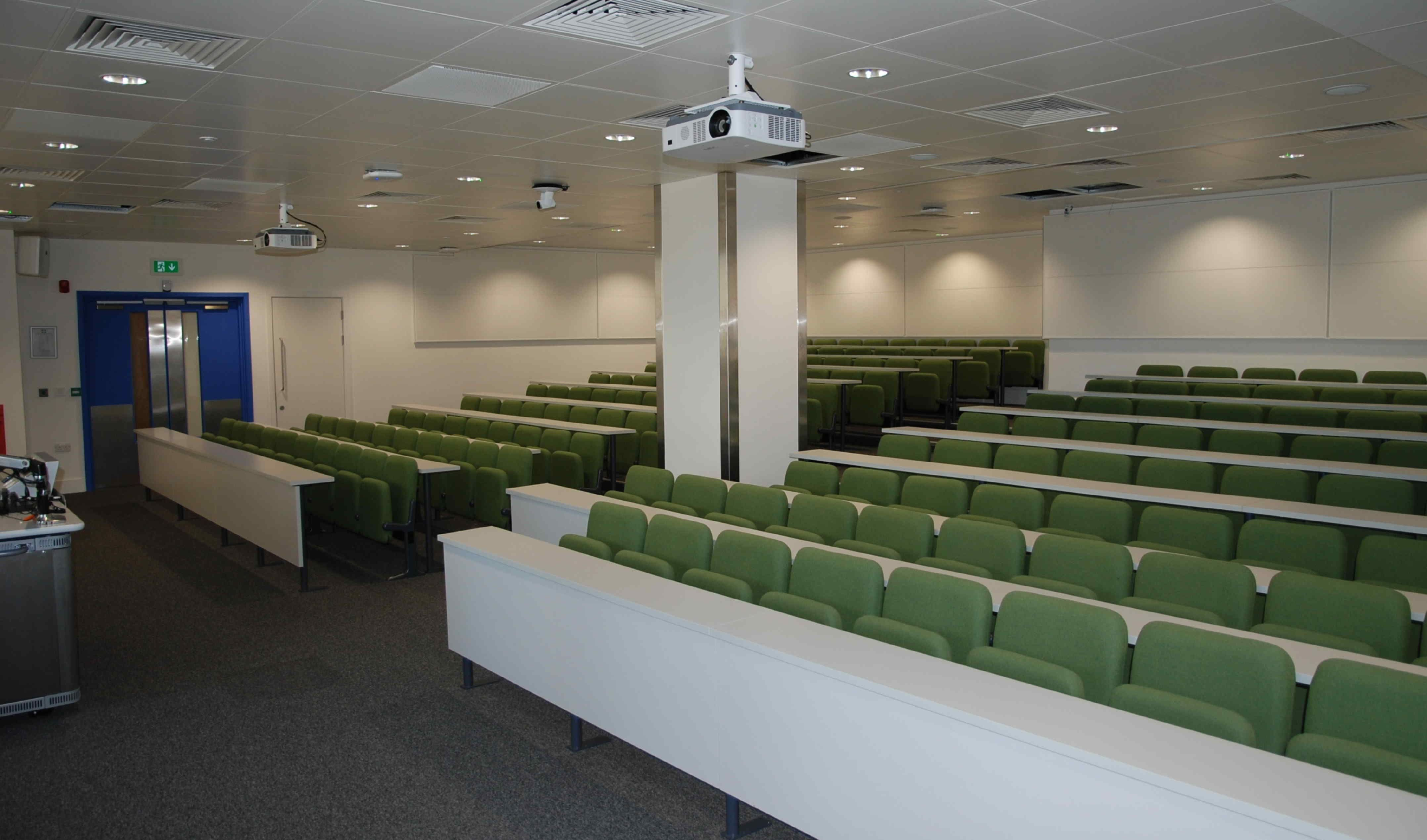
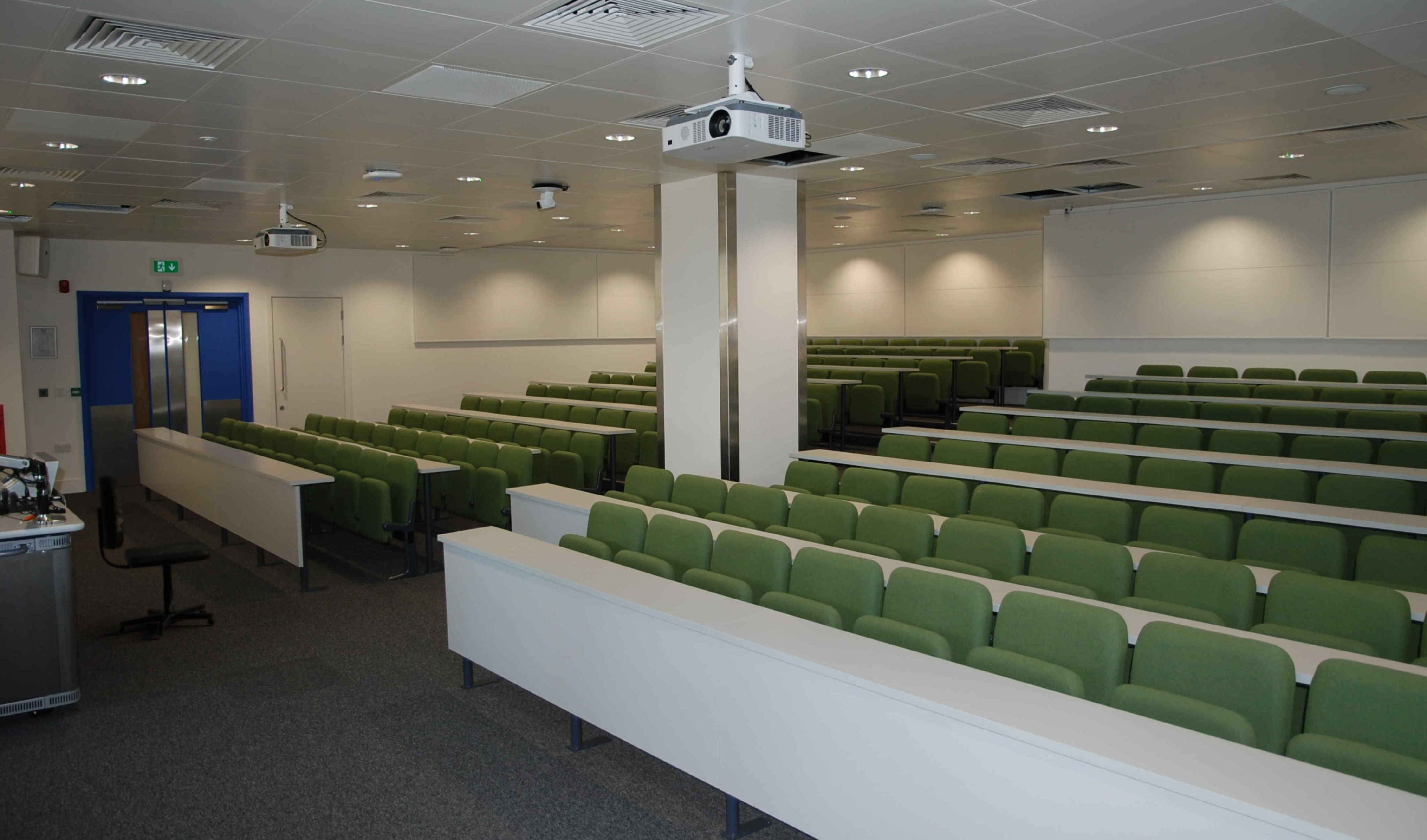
+ office chair (156, 550)
